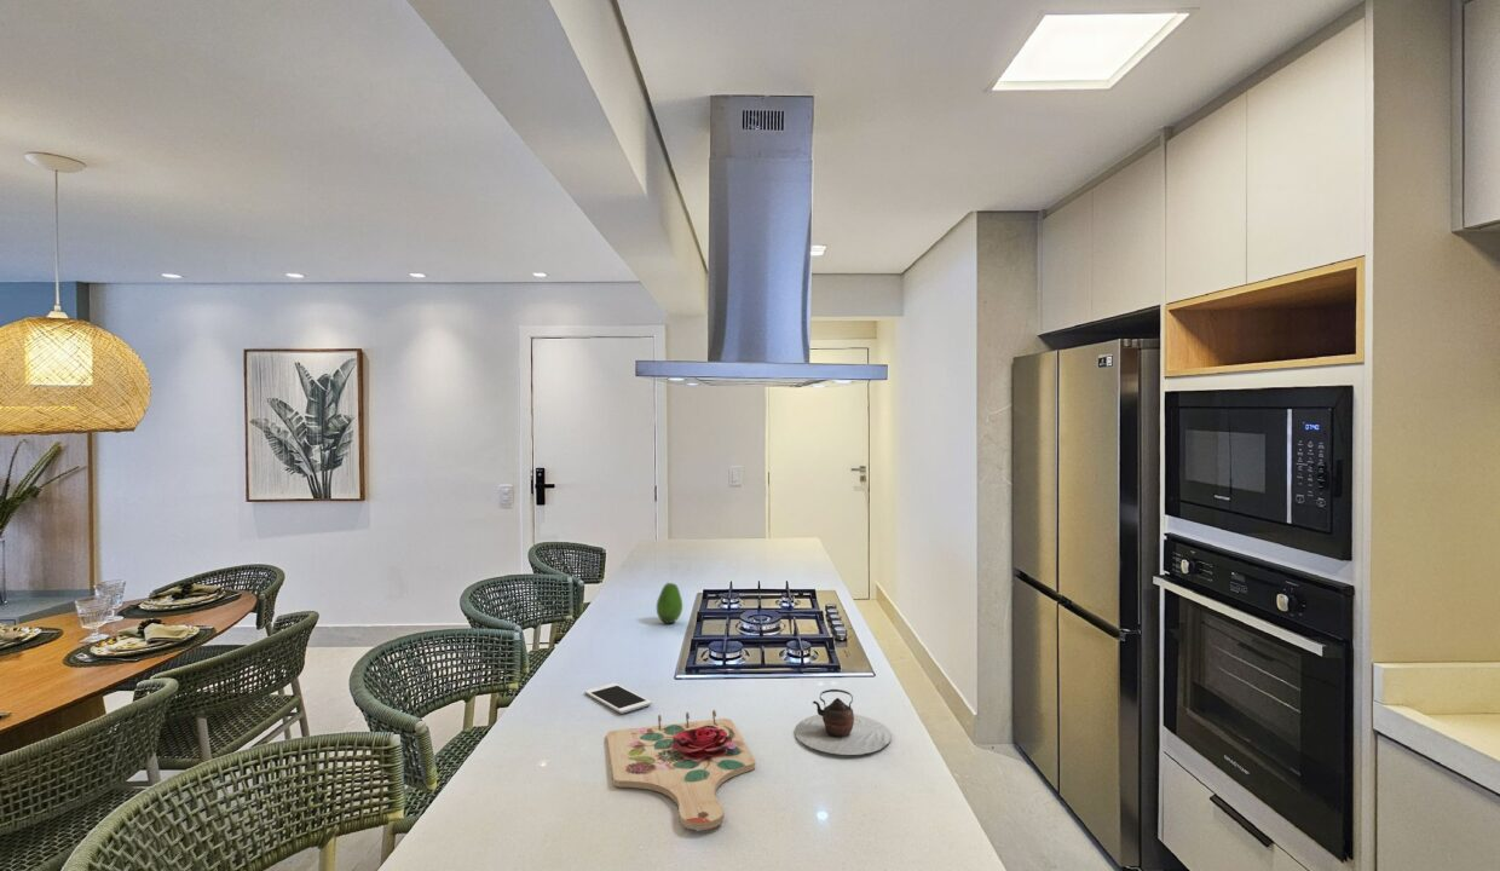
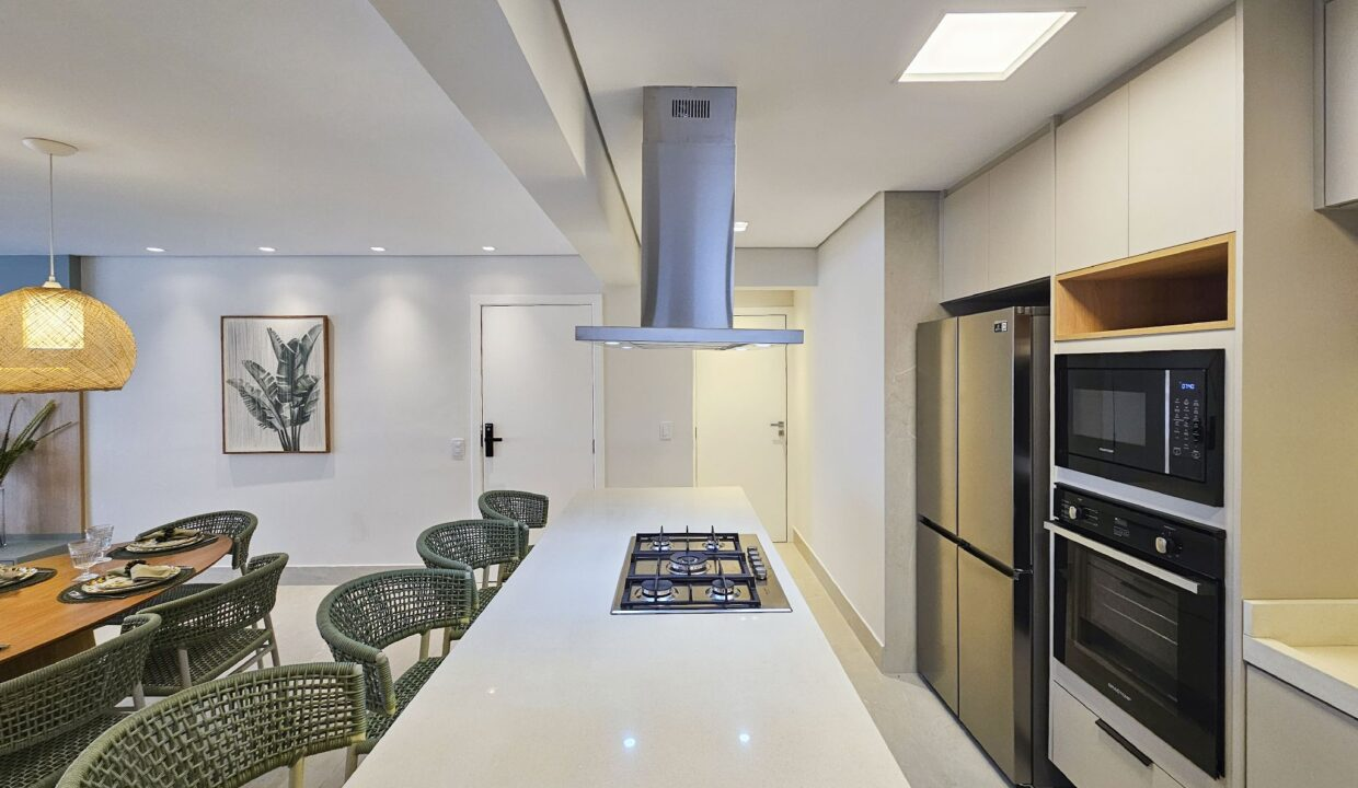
- teapot (842, 710)
- cell phone (617, 697)
- fruit (669, 602)
- cutting board (685, 760)
